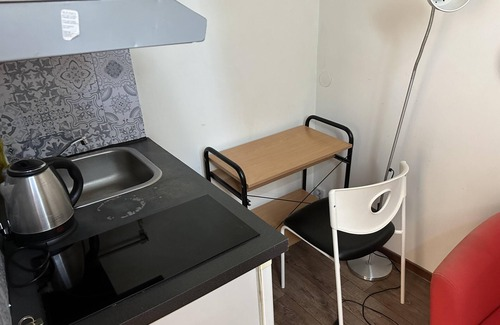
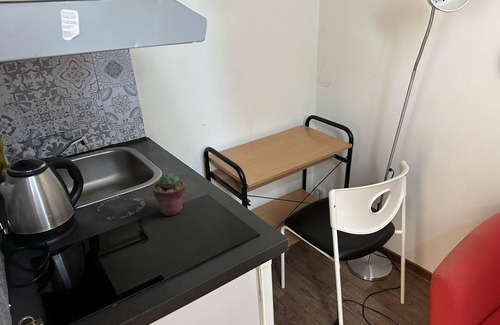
+ potted succulent (169, 193)
